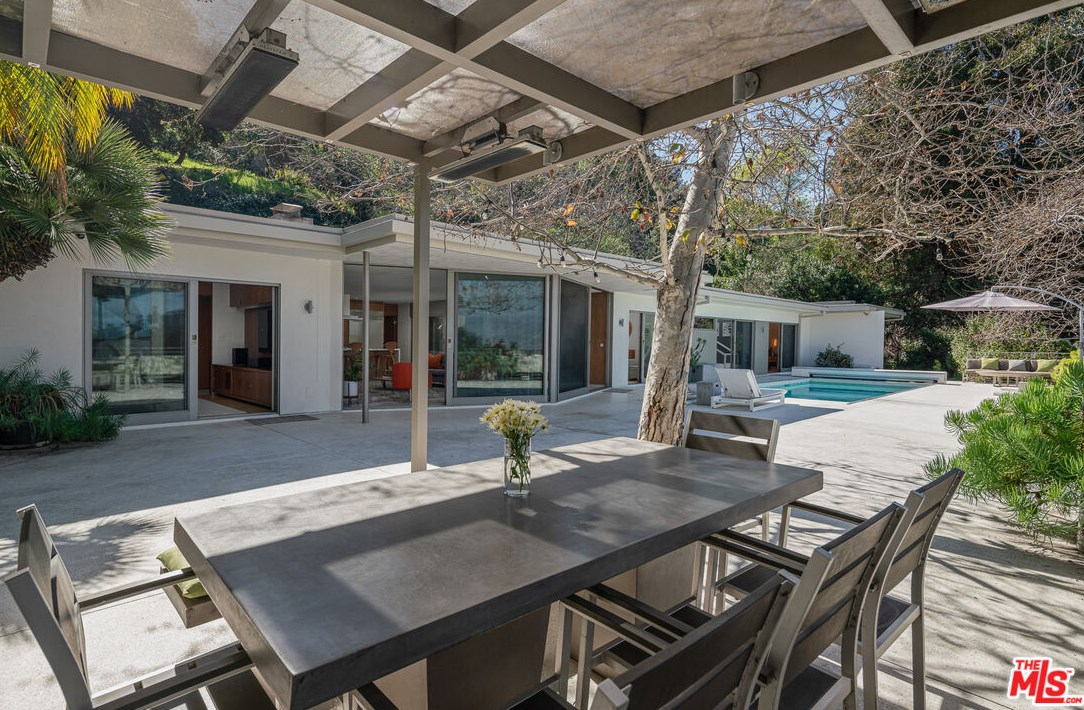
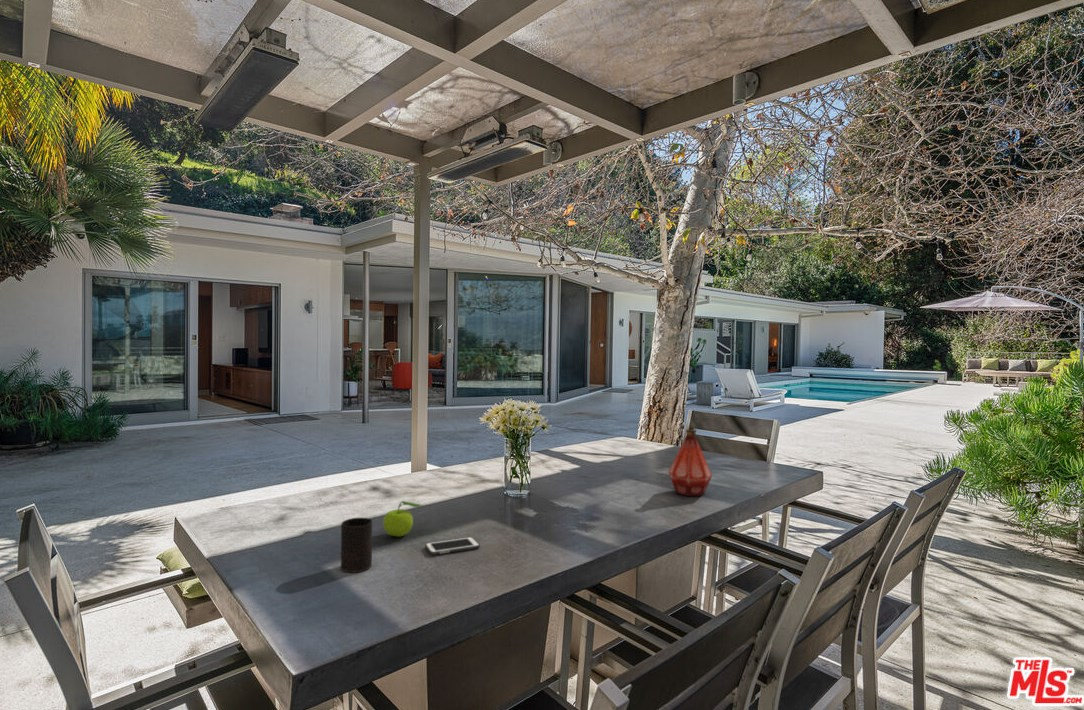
+ cup (356, 544)
+ cell phone (452, 545)
+ bottle (691, 460)
+ fruit (403, 518)
